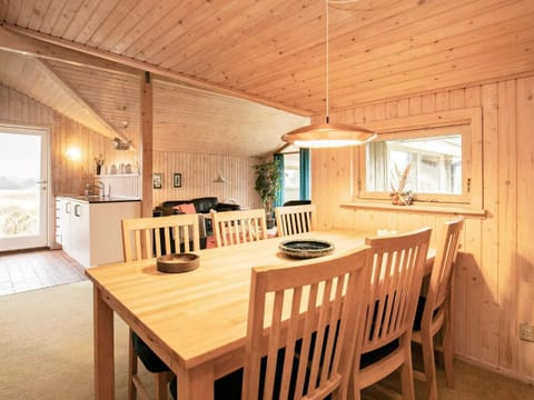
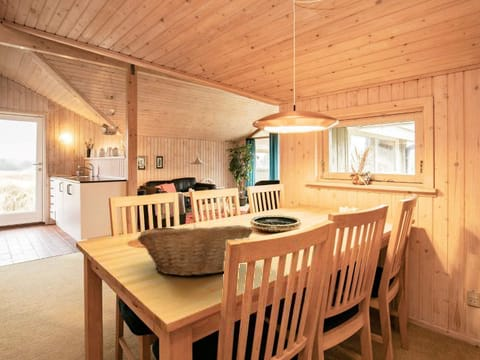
+ fruit basket (197, 244)
